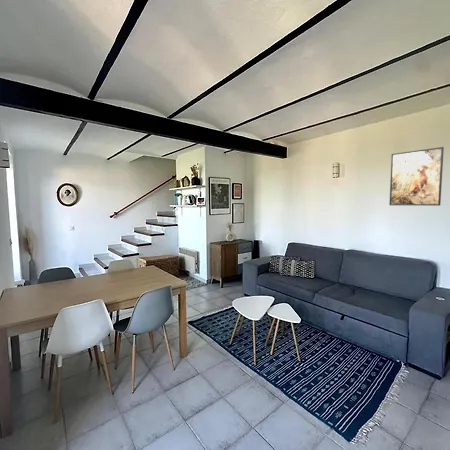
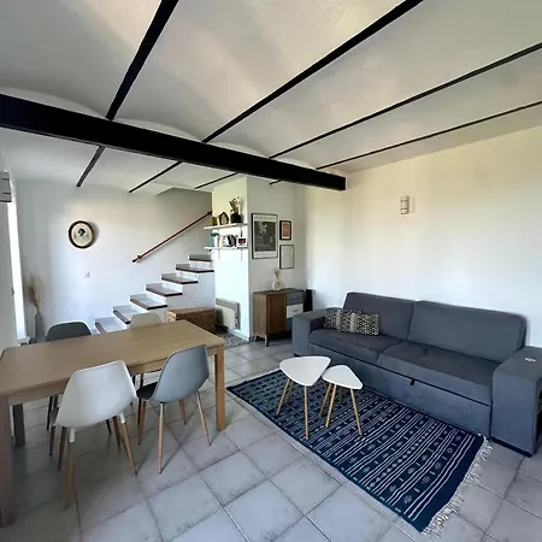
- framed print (414, 178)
